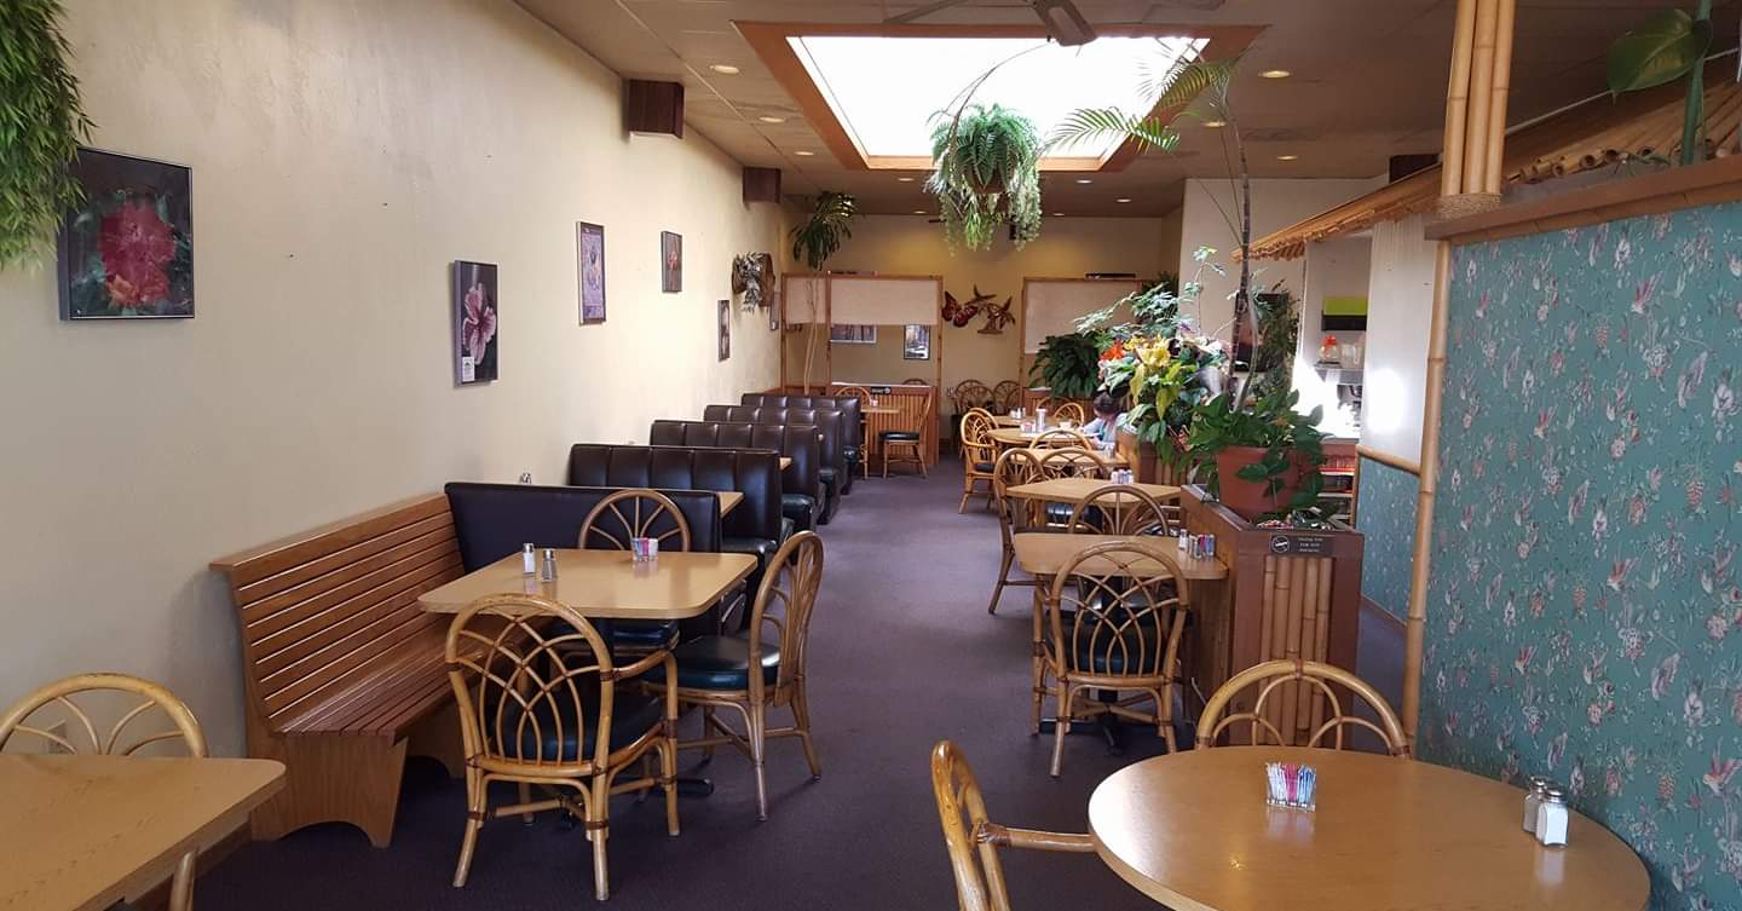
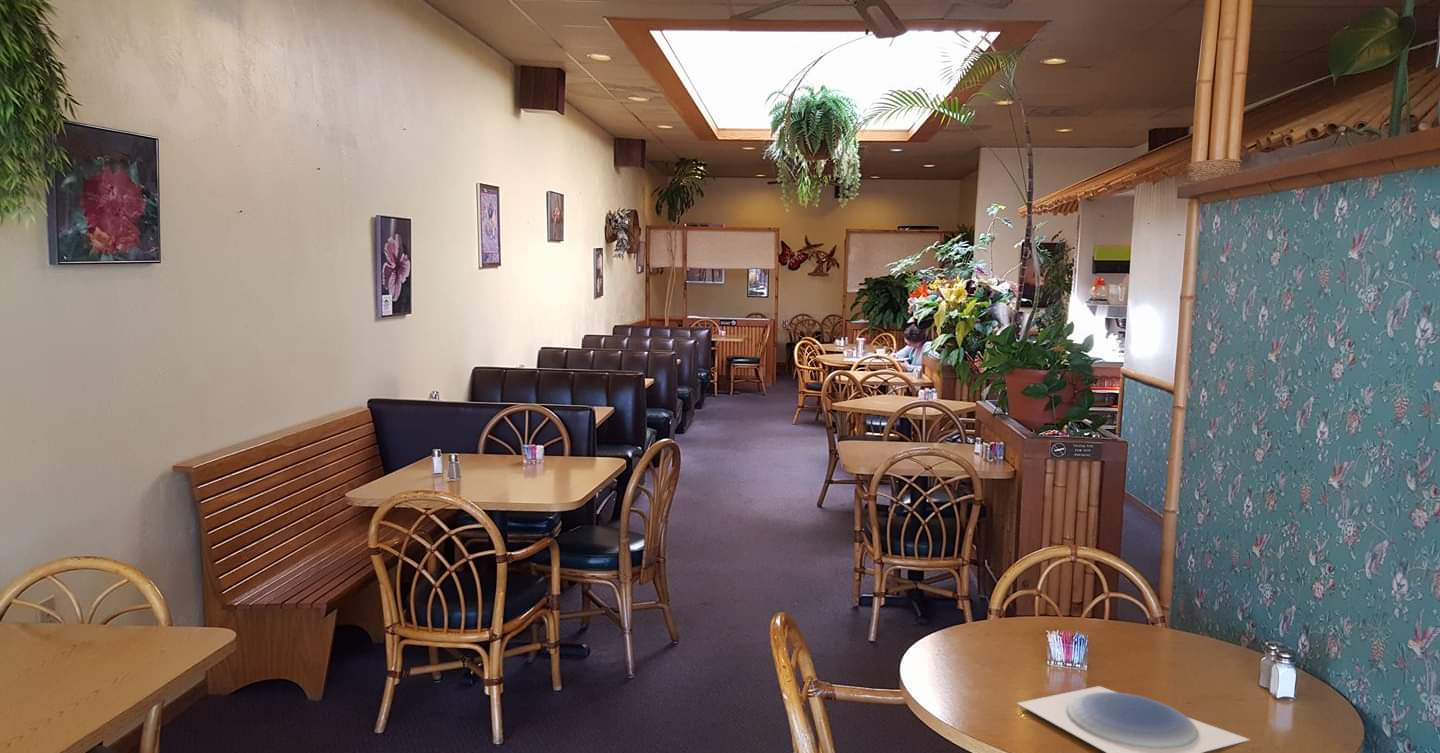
+ plate (1130, 714)
